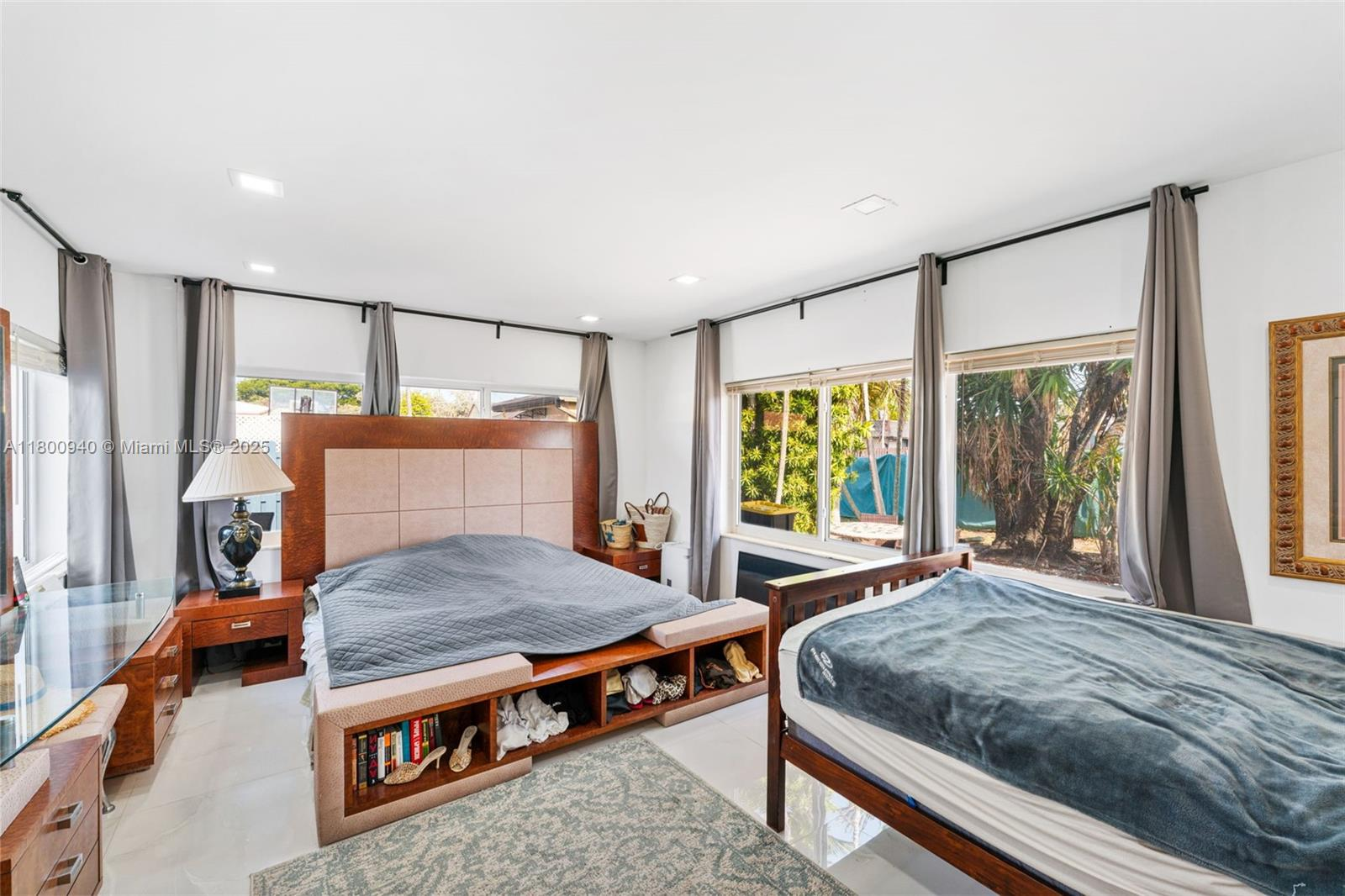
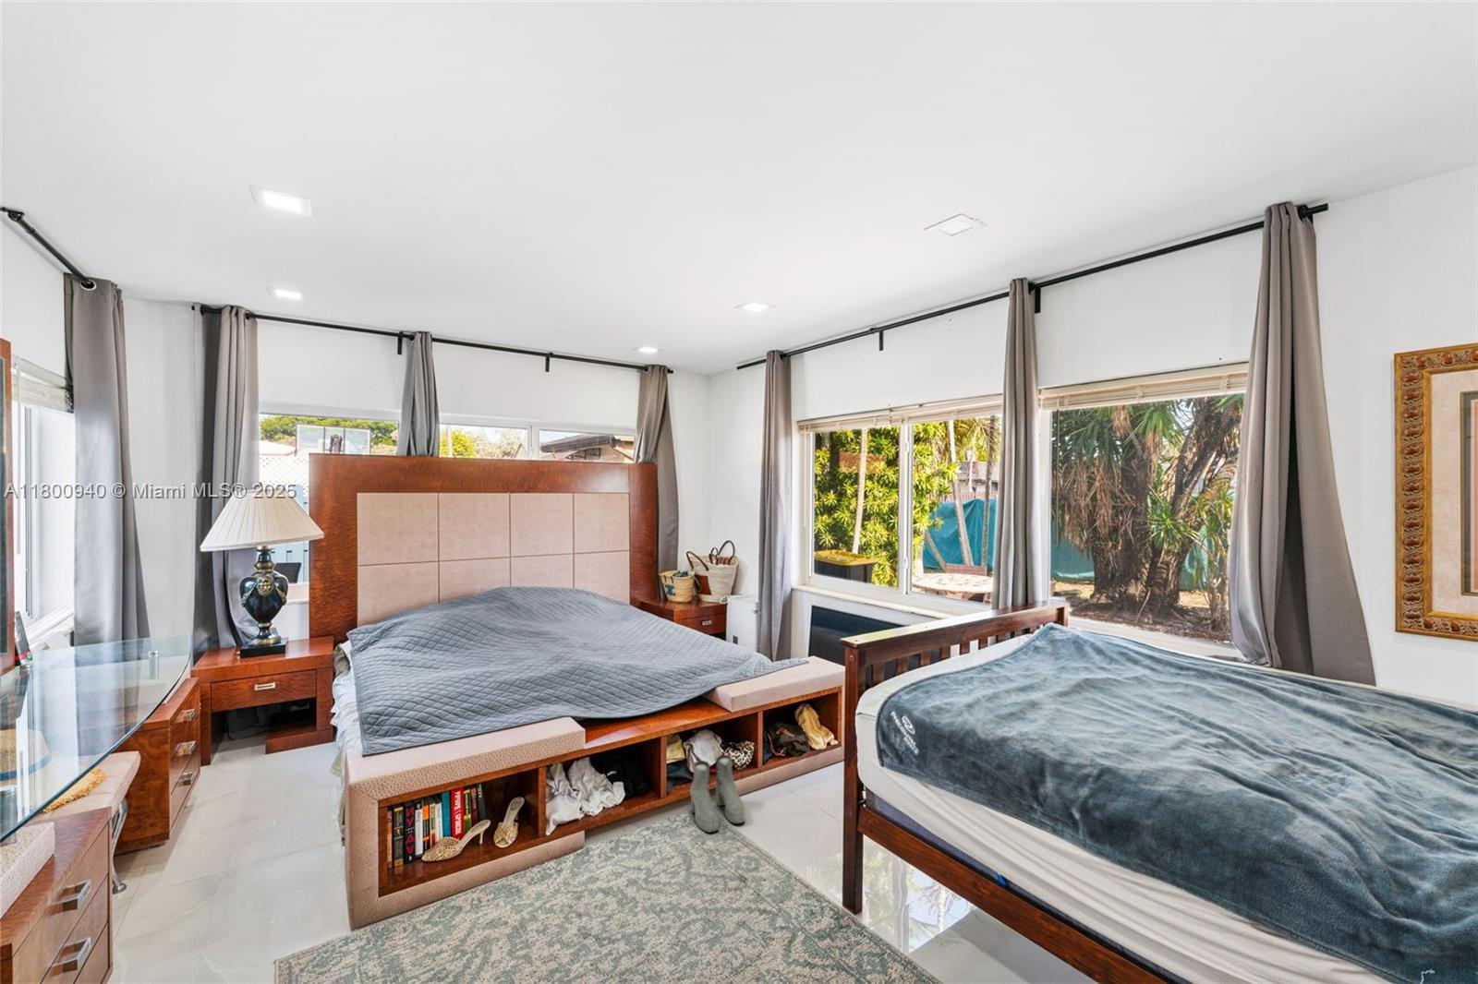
+ boots (716, 790)
